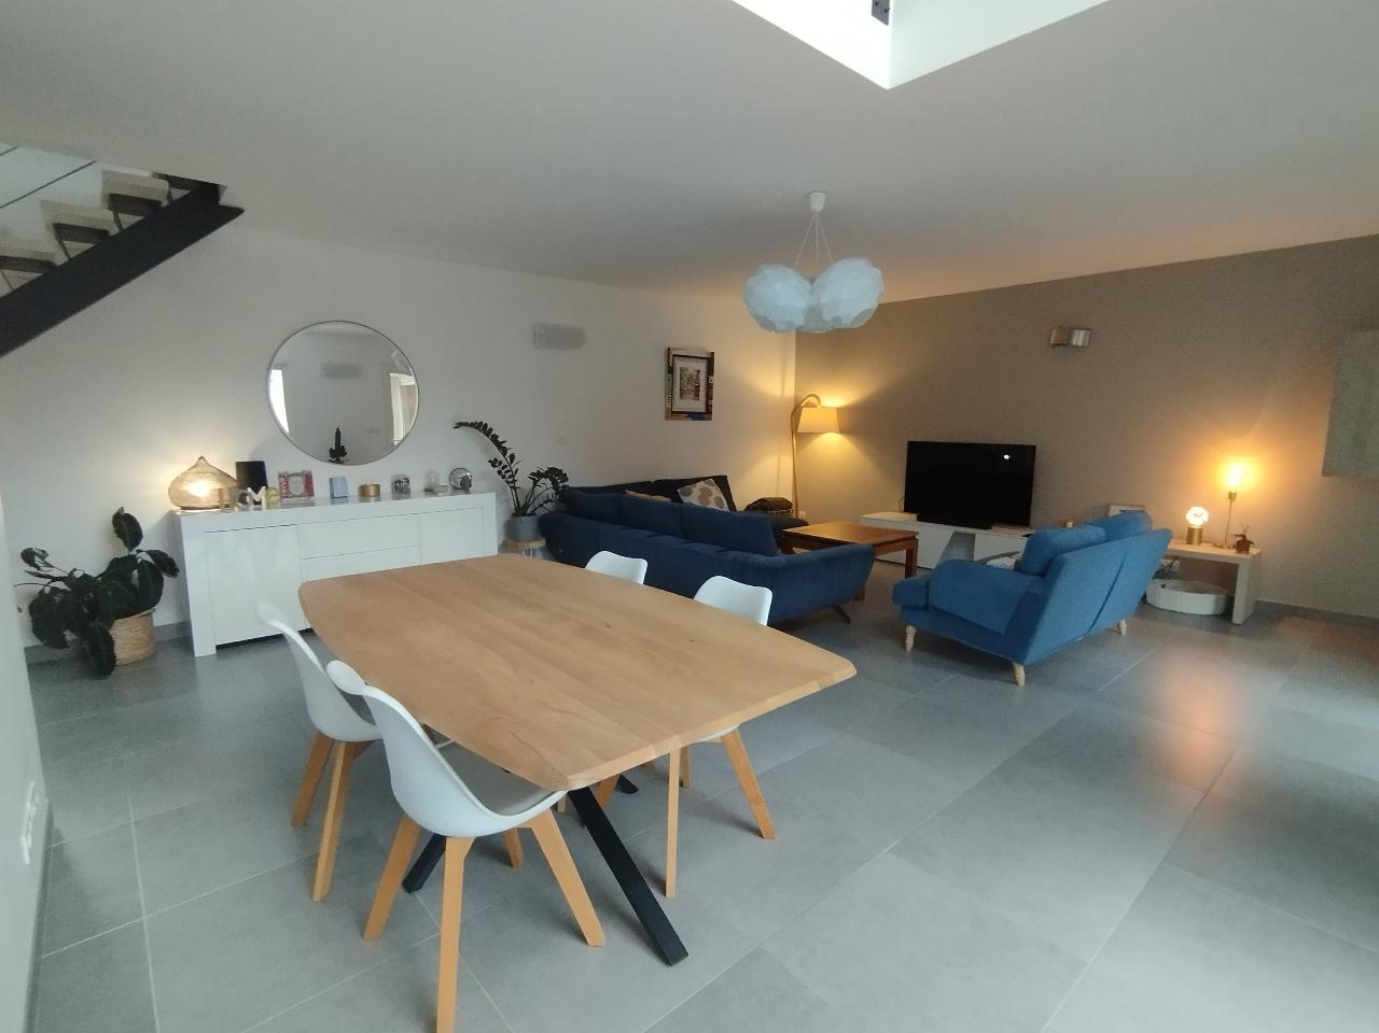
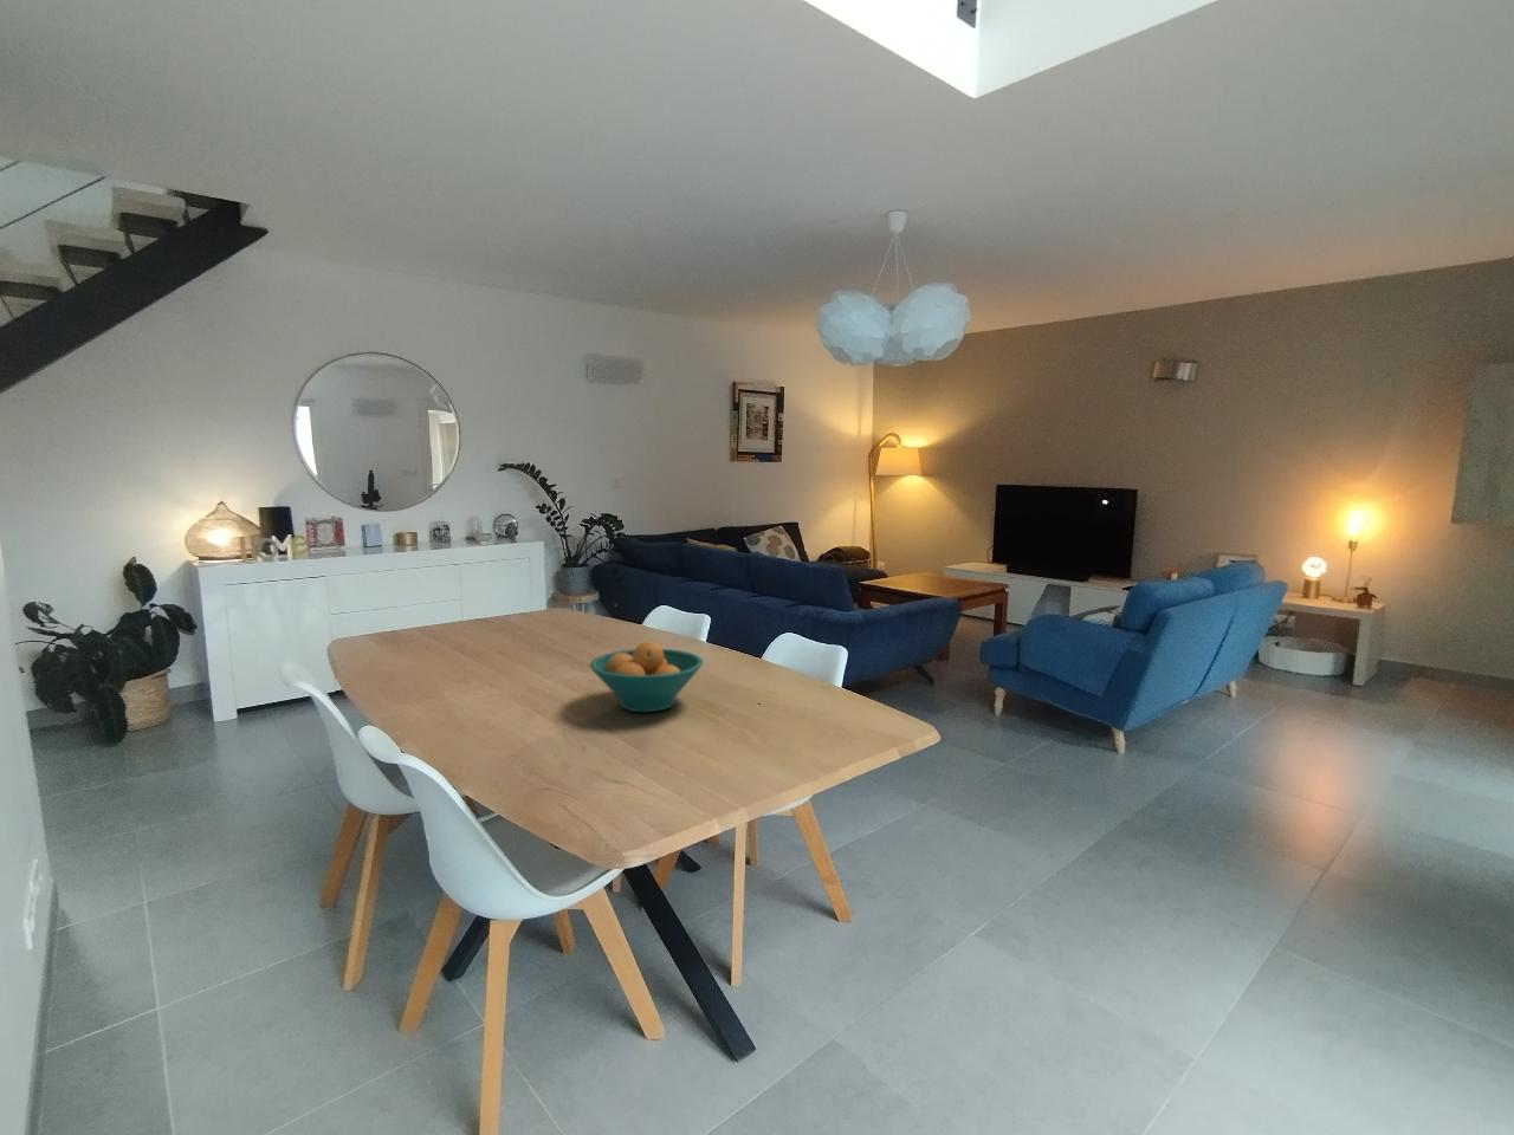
+ fruit bowl (647, 672)
